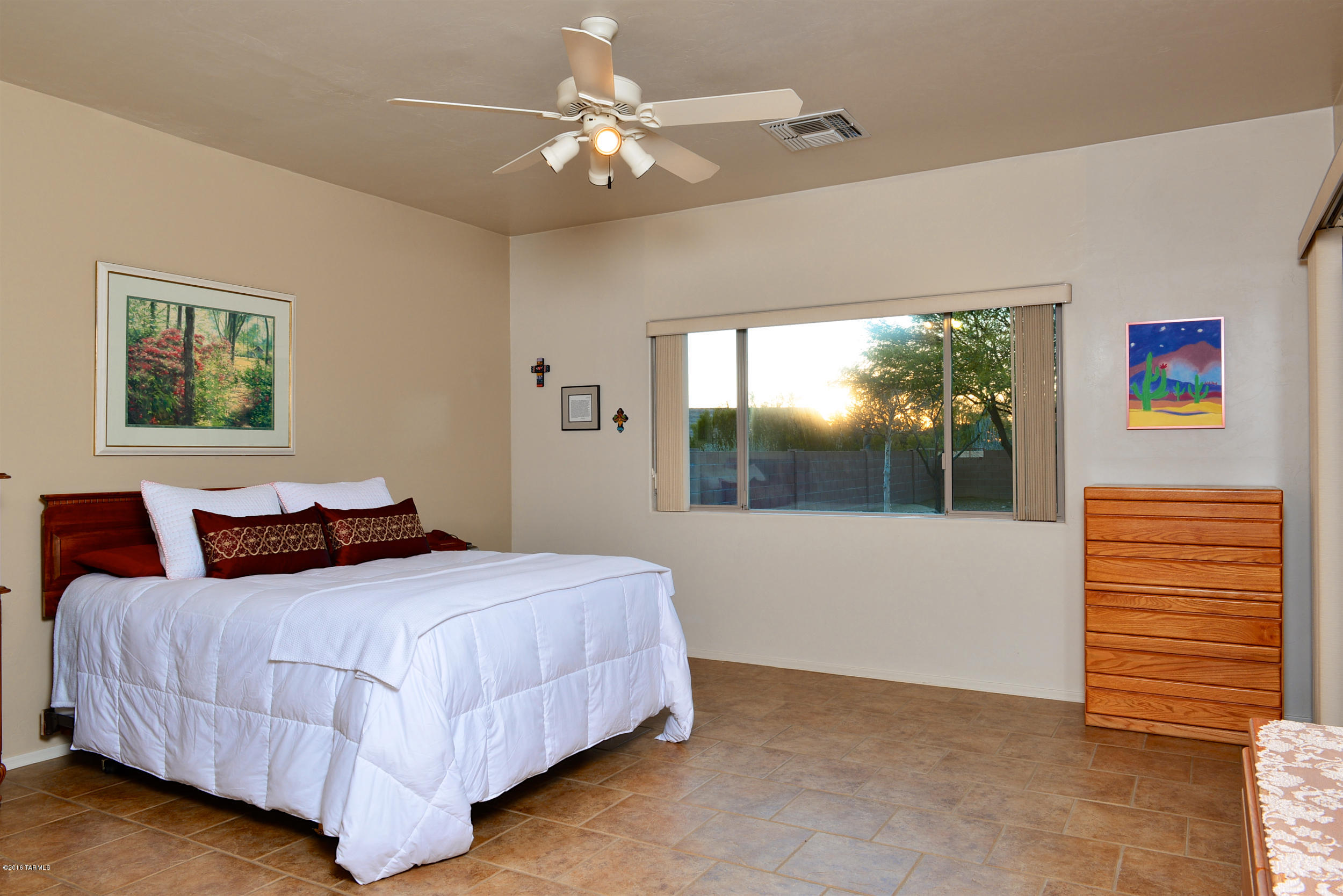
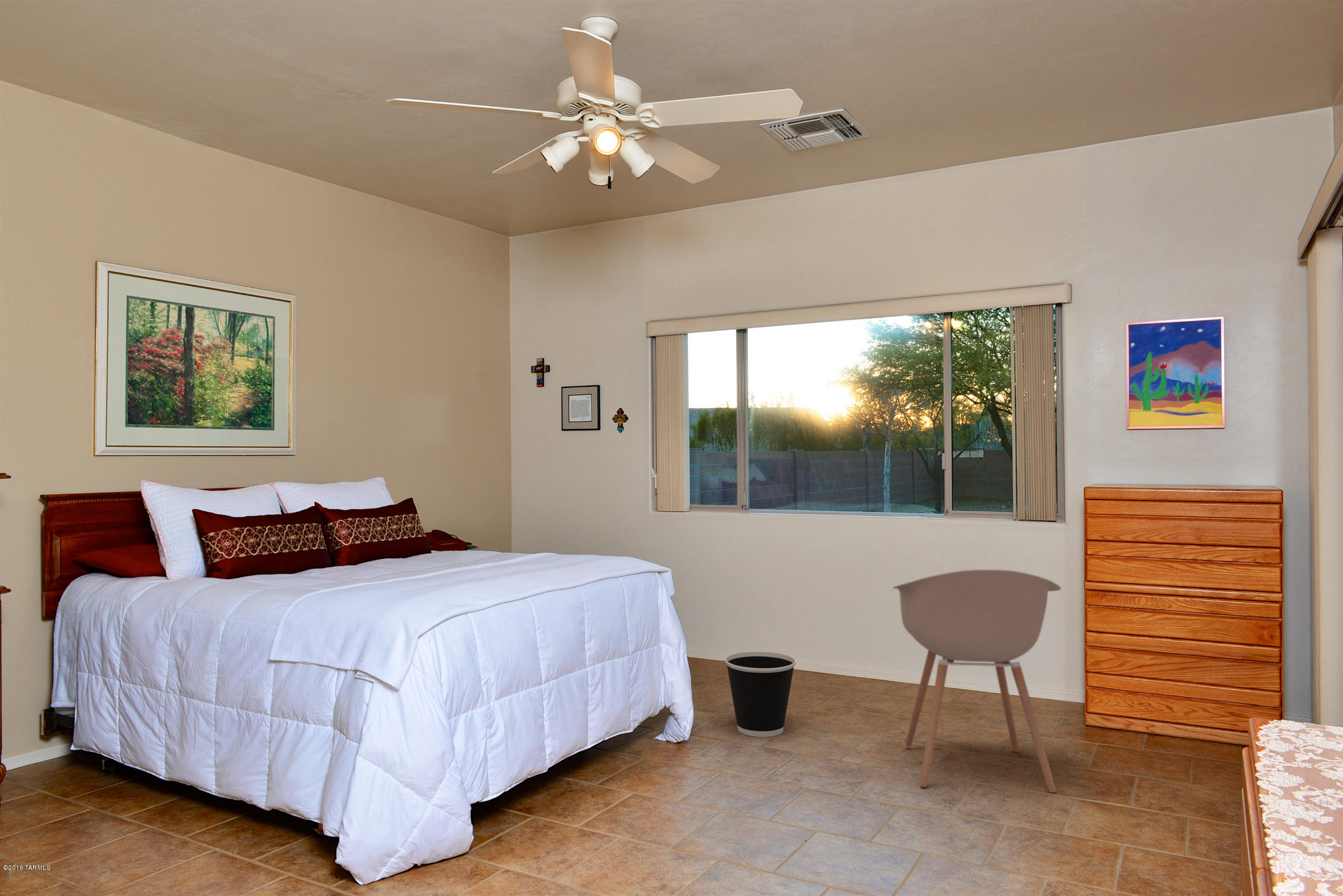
+ wastebasket (760, 695)
+ chair (974, 664)
